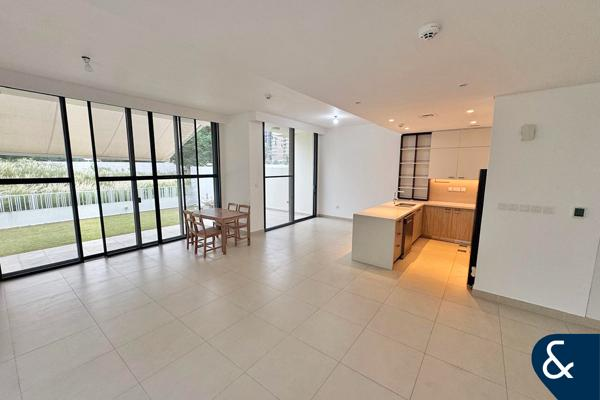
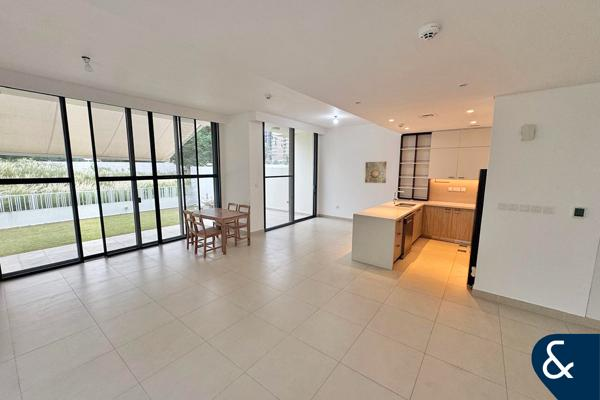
+ wall art (375, 172)
